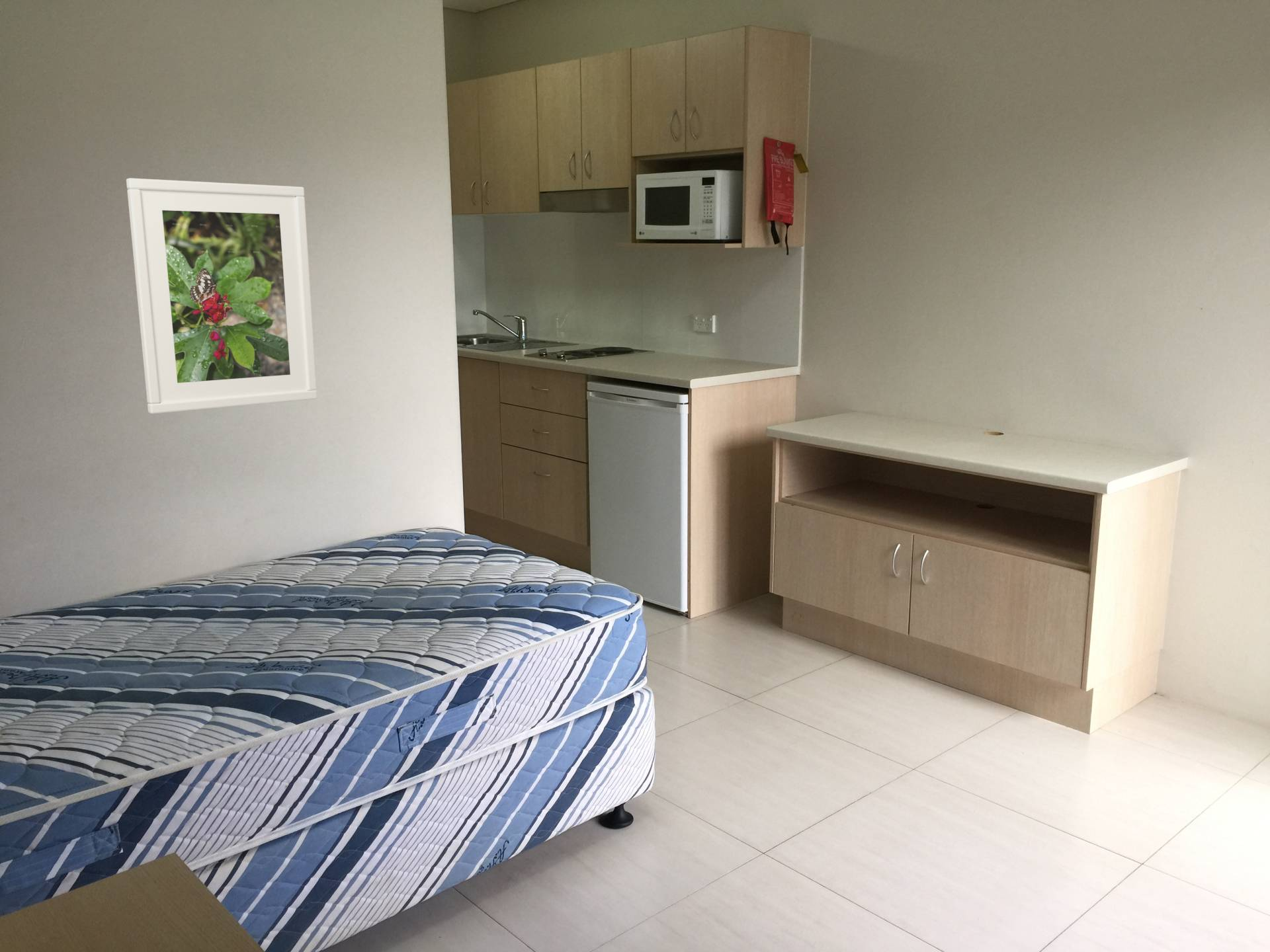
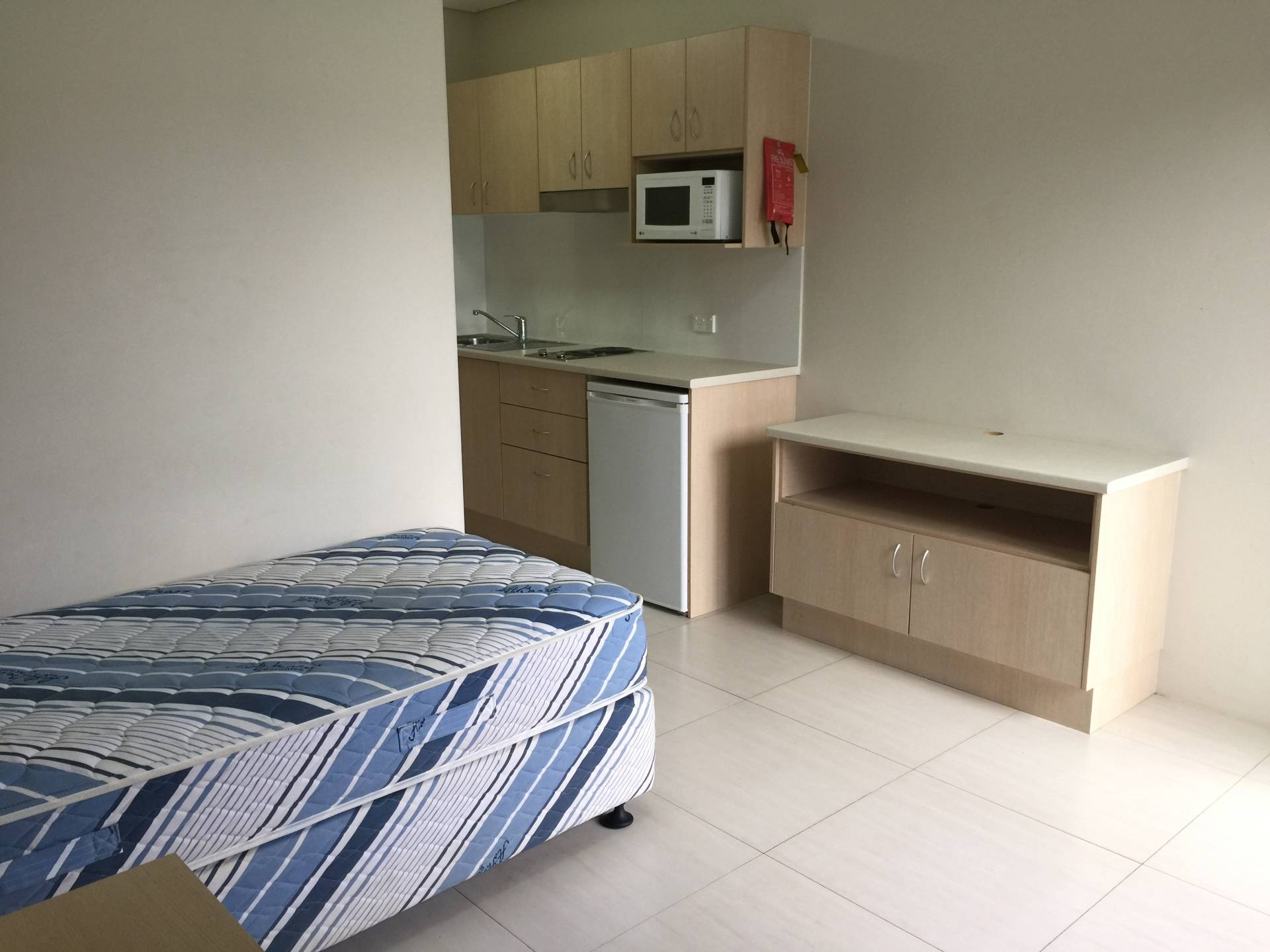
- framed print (228, 296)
